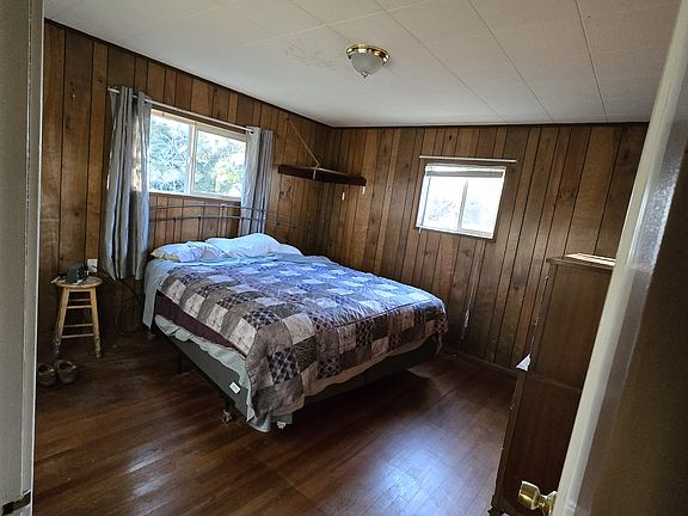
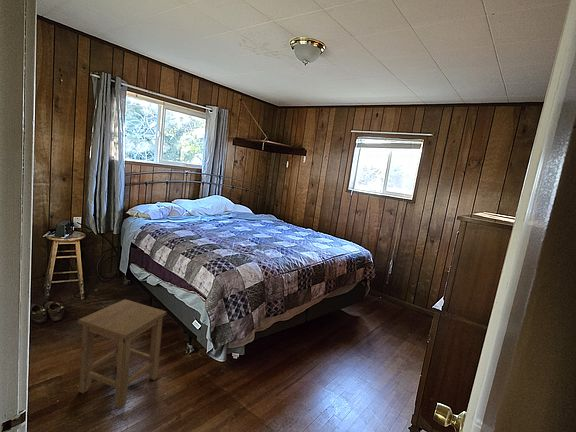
+ stool (122, 350)
